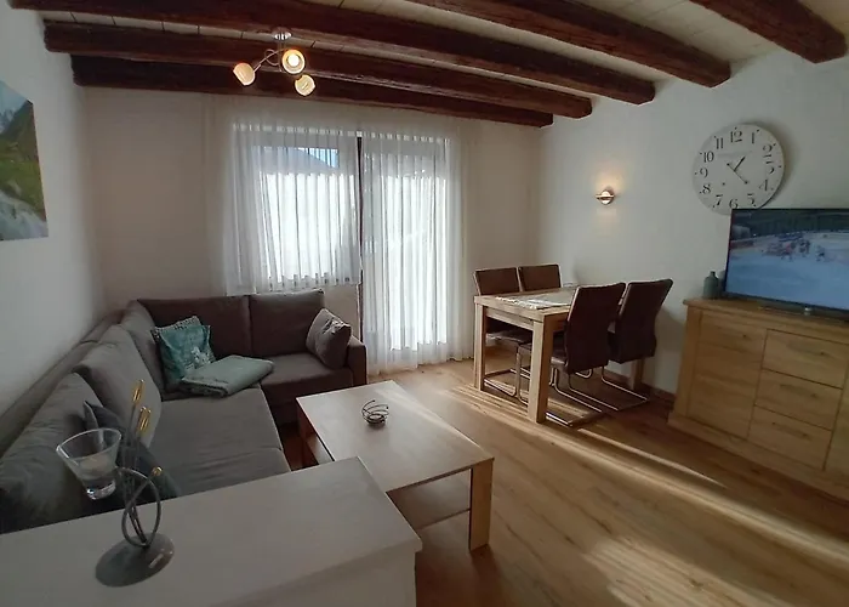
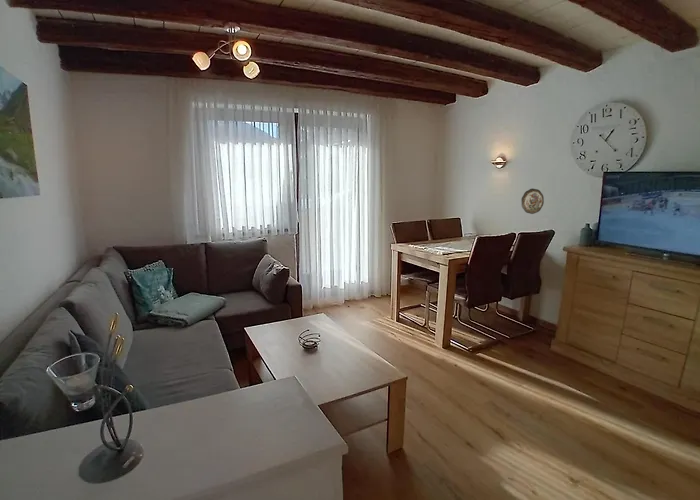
+ decorative plate (532, 201)
